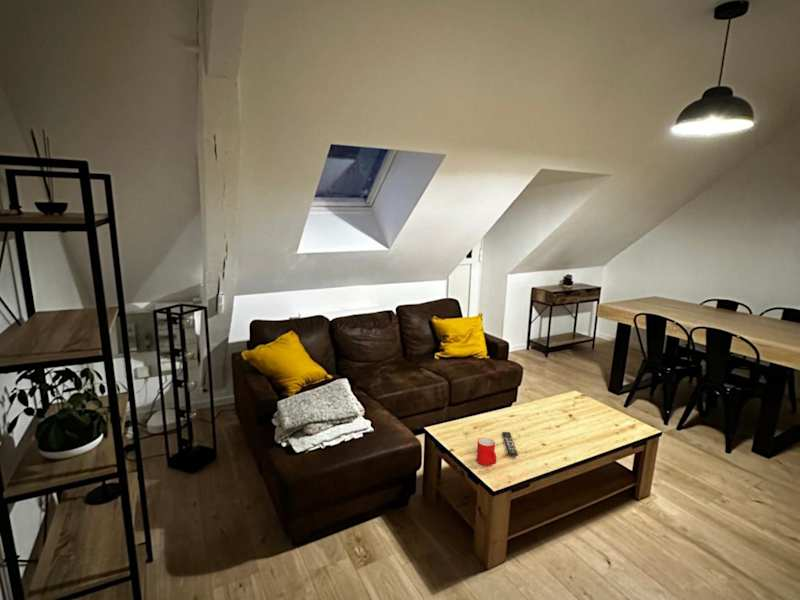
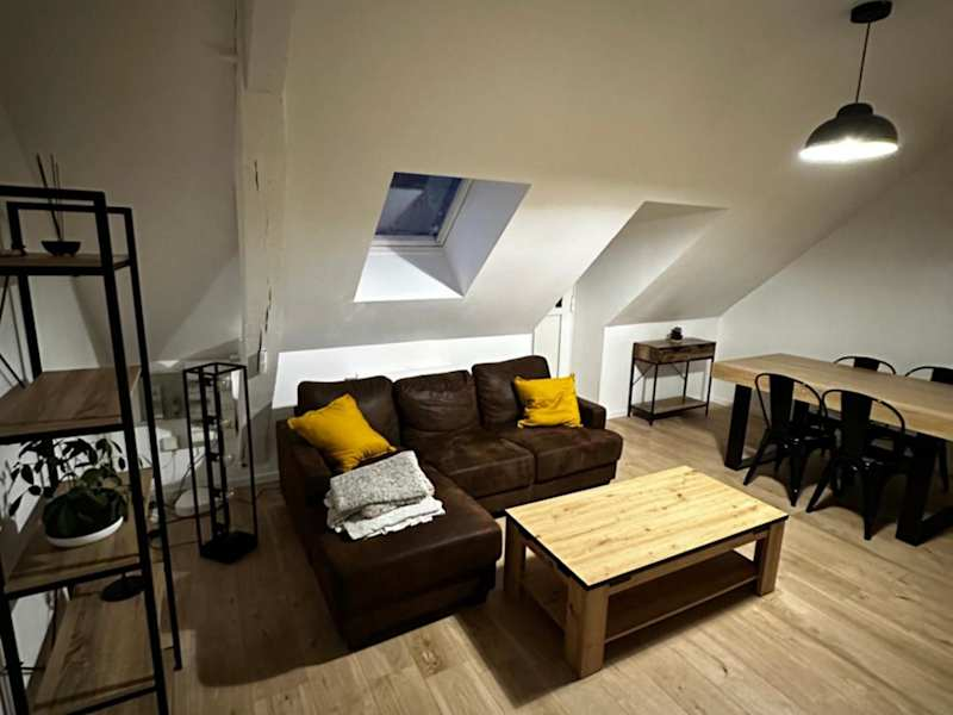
- cup (488, 454)
- remote control (509, 443)
